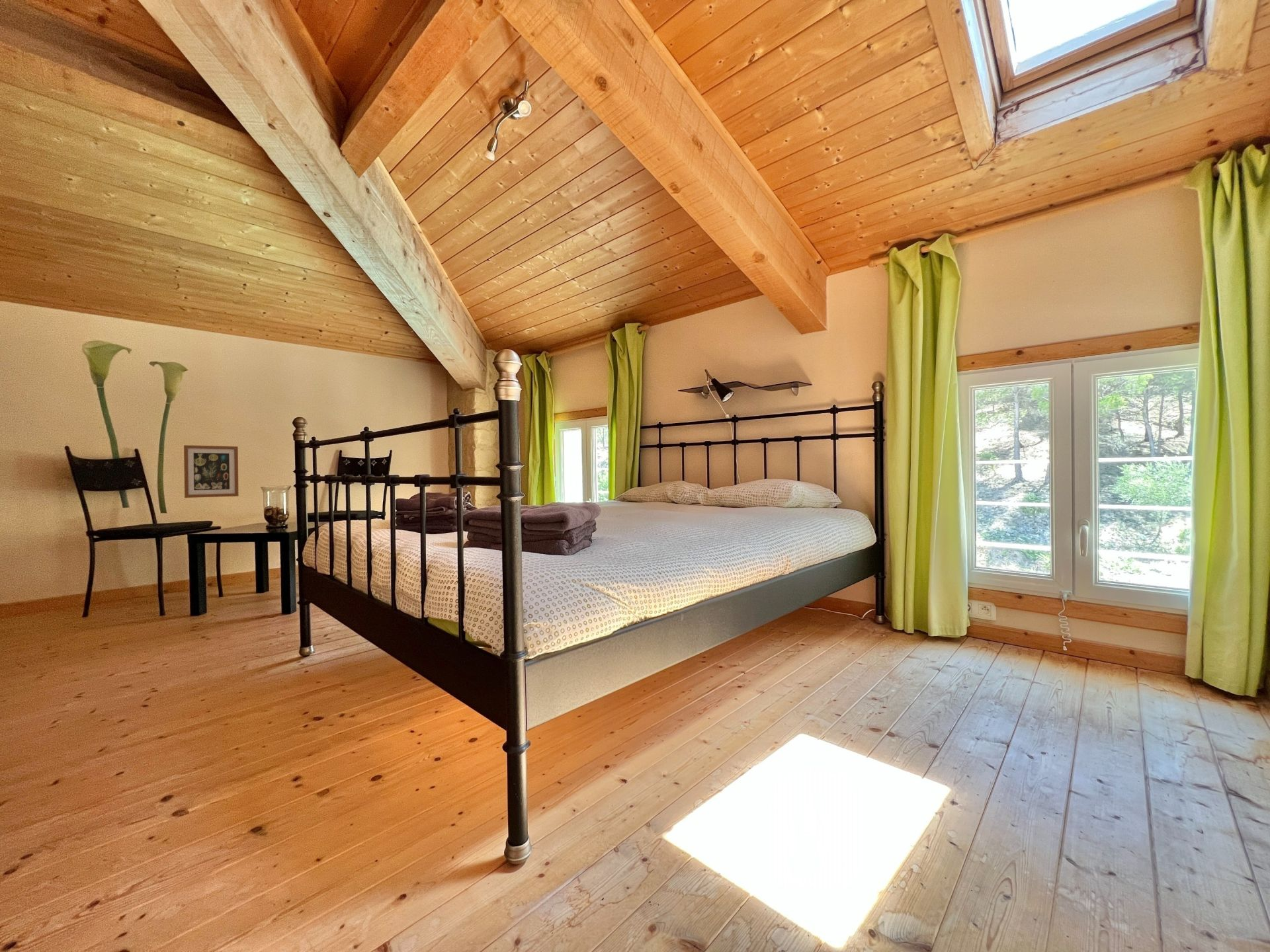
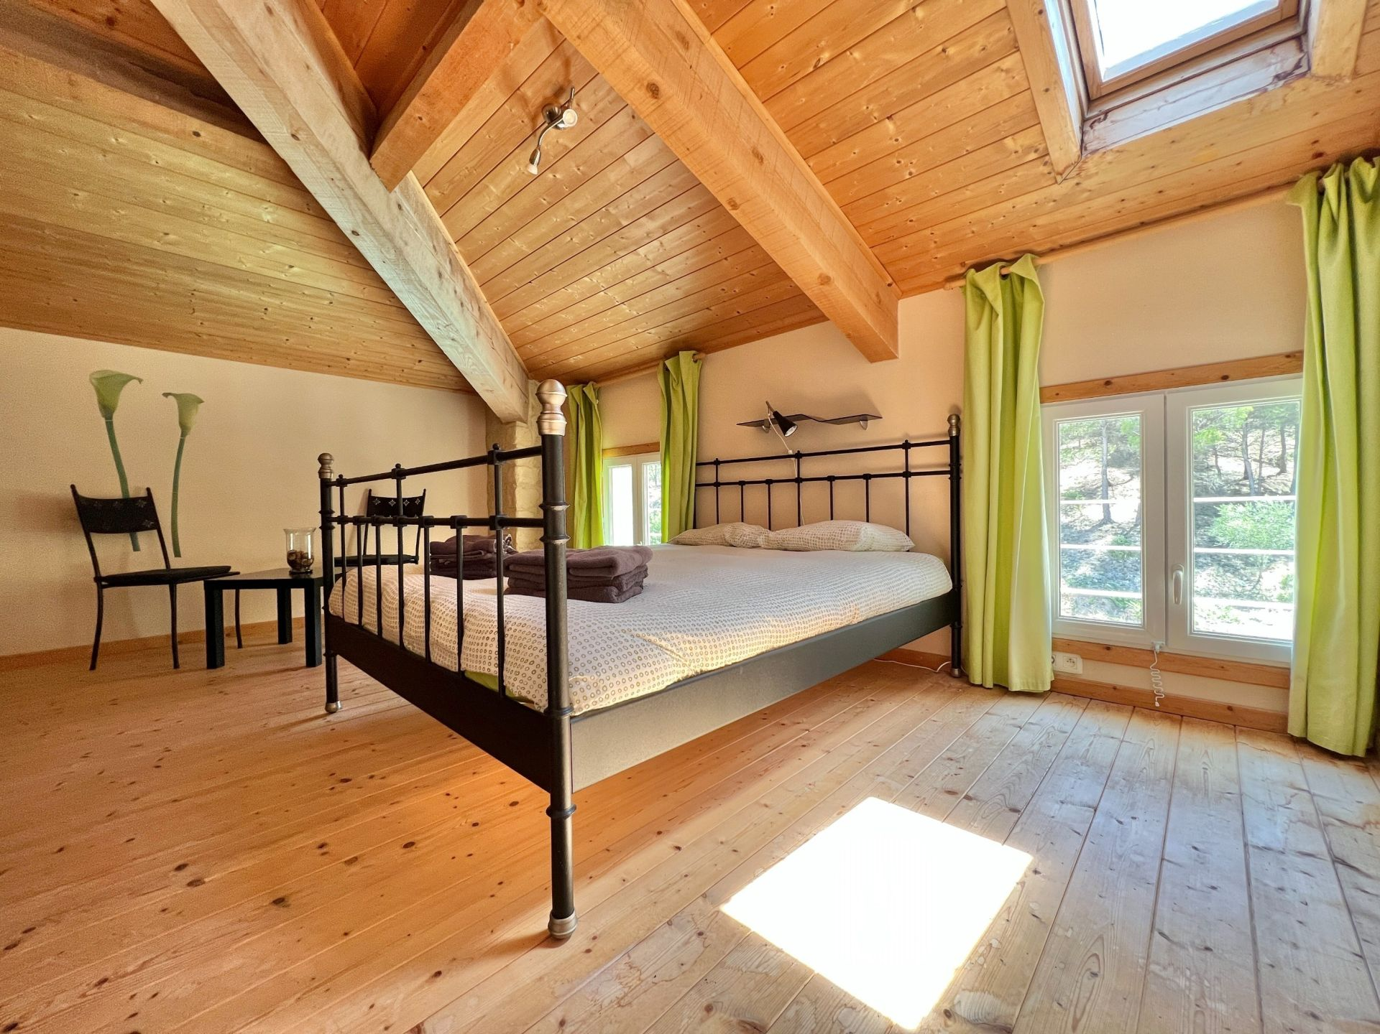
- wall art (212, 471)
